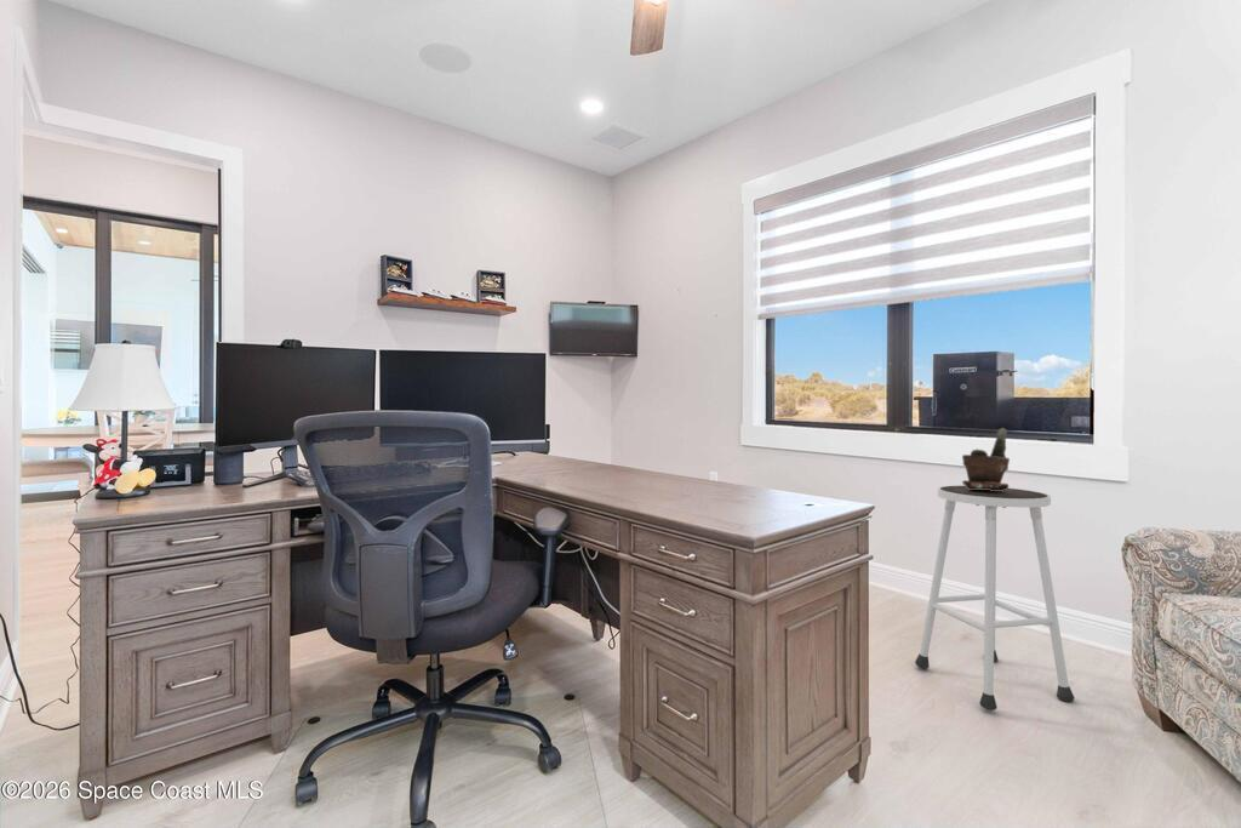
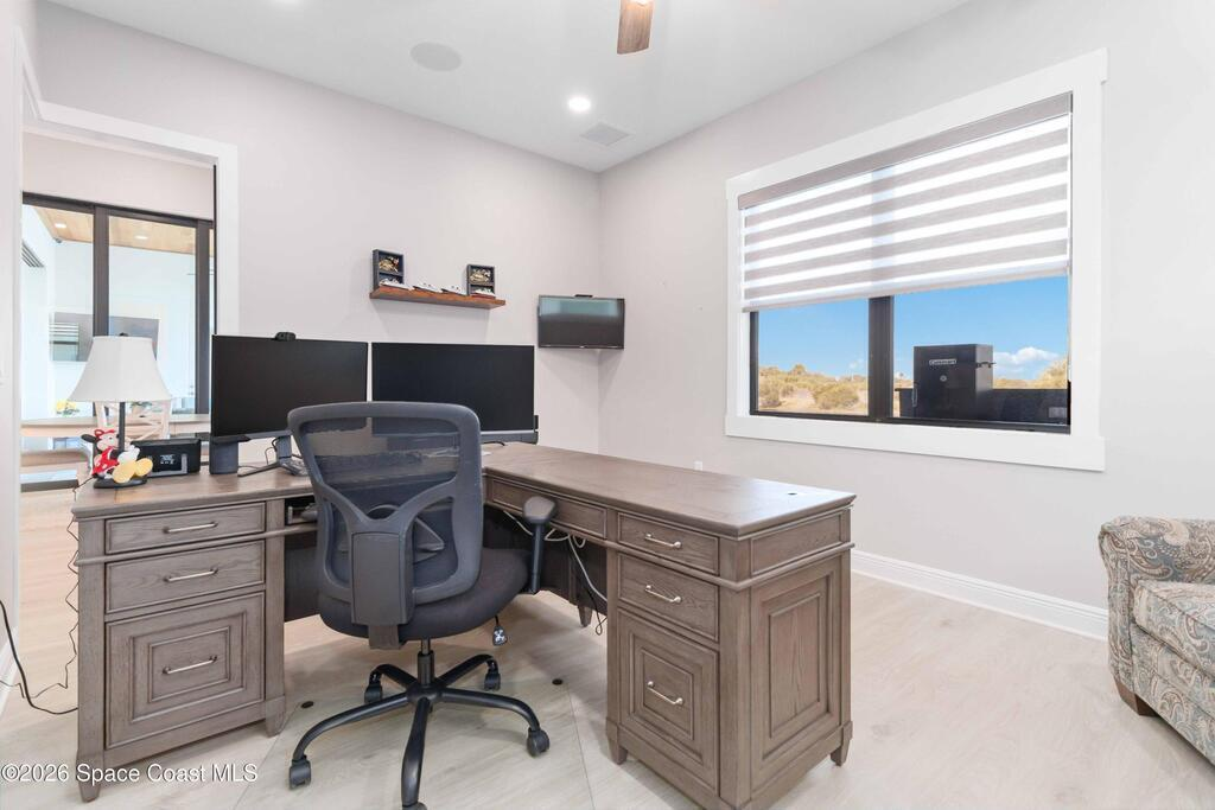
- potted plant (985, 458)
- stool (990, 587)
